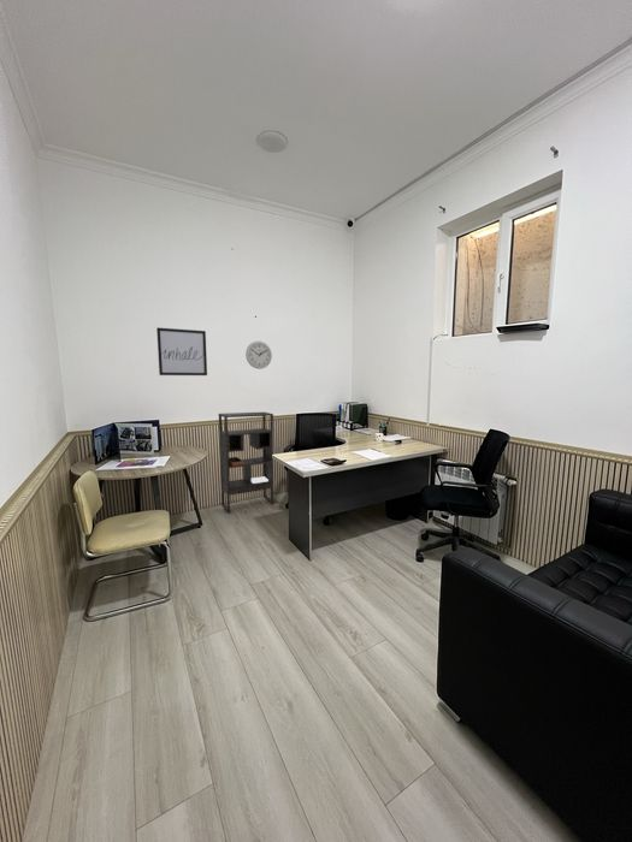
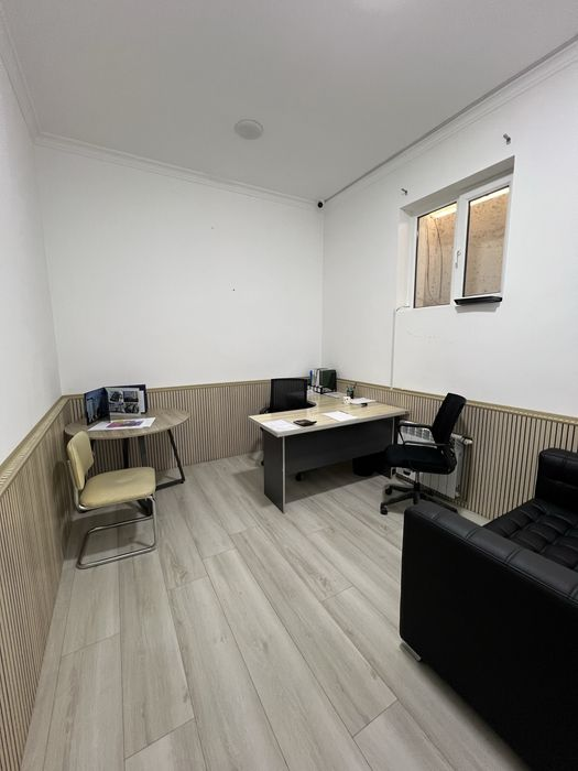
- wall art (182, 352)
- bookshelf (247, 459)
- wall clock (259, 355)
